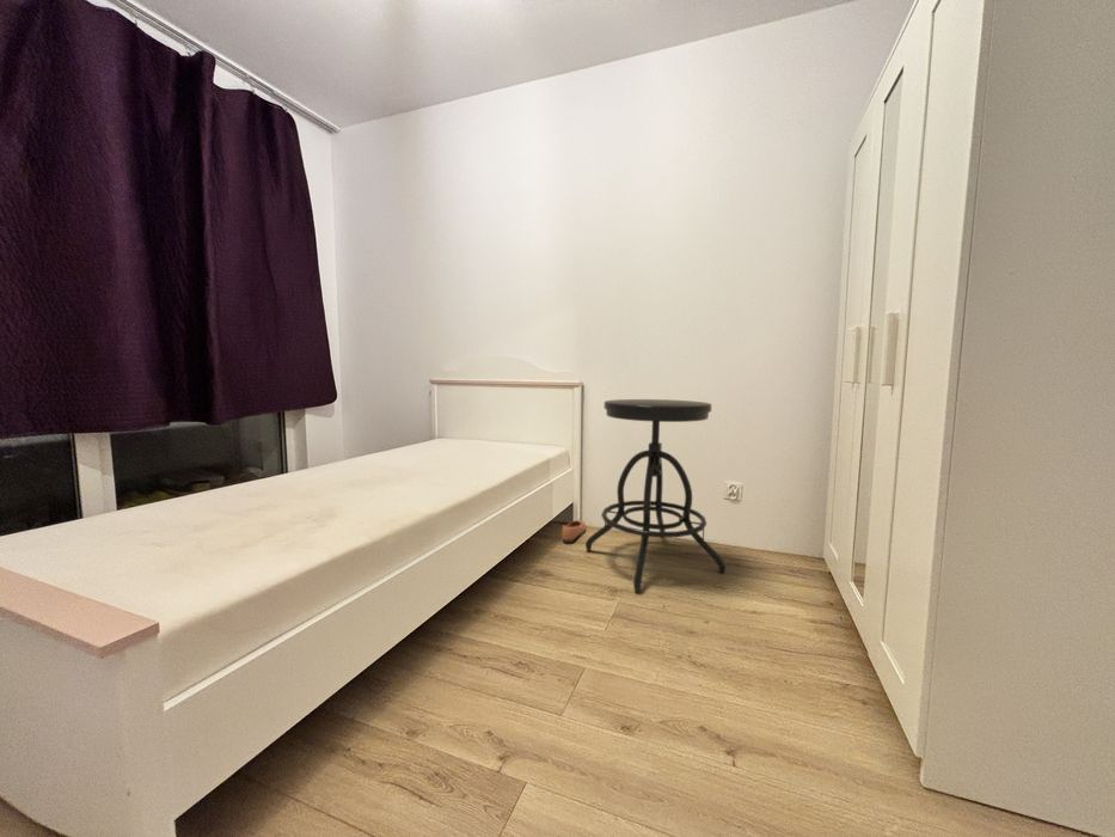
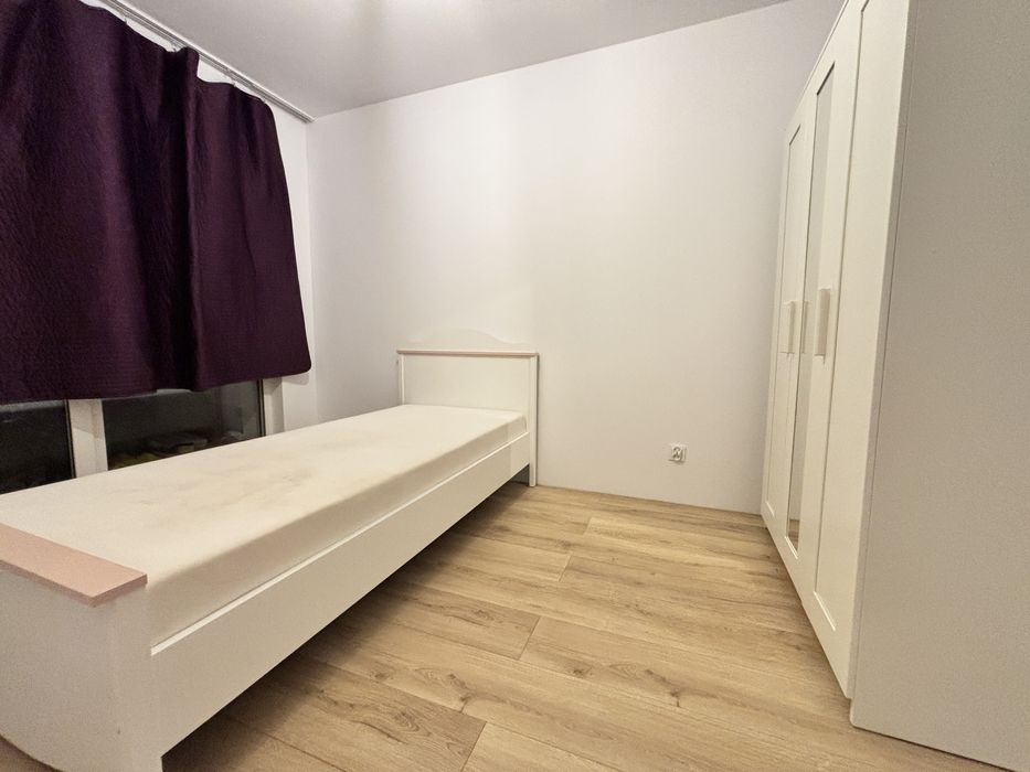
- stool (651, 482)
- shoe (574, 526)
